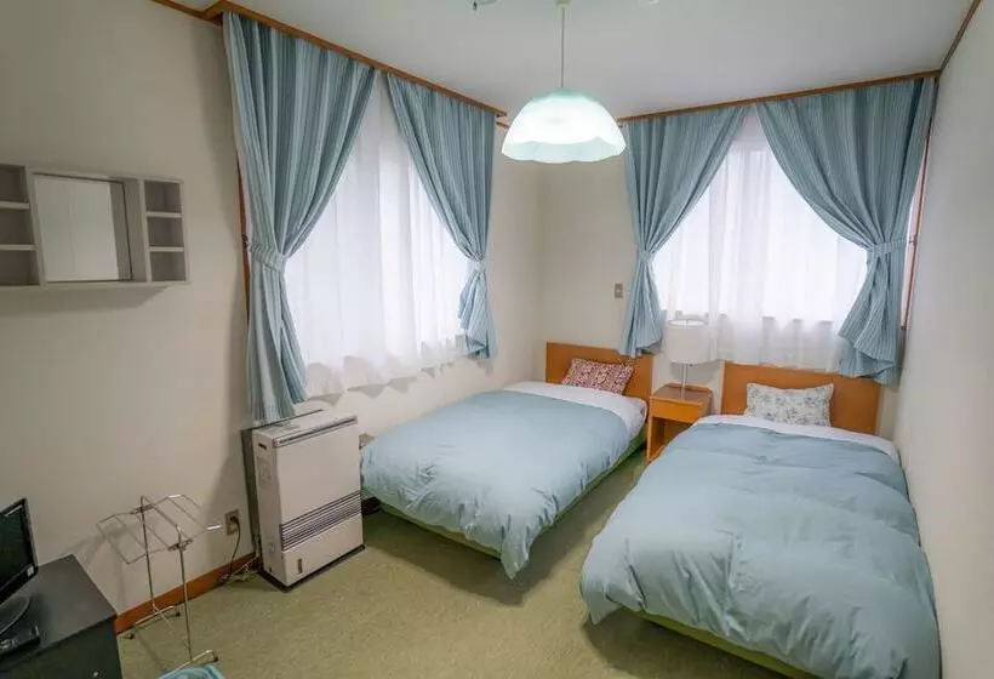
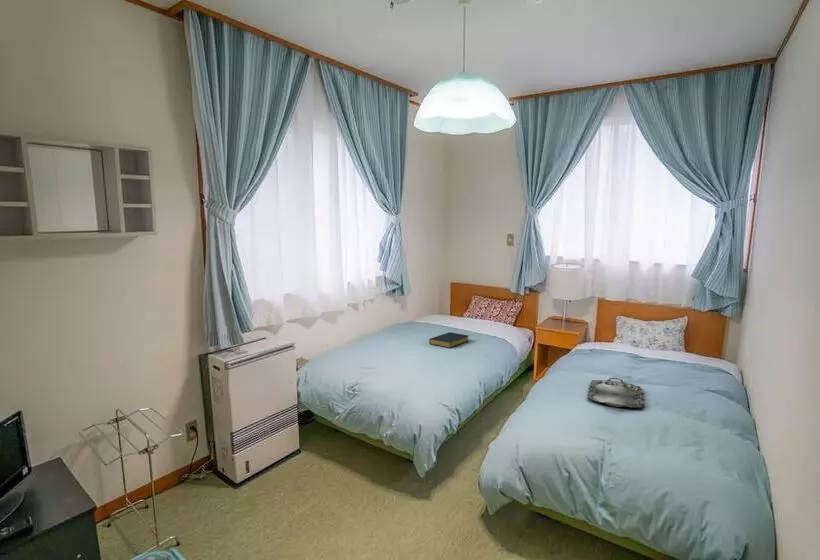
+ serving tray (615, 392)
+ hardback book (449, 339)
